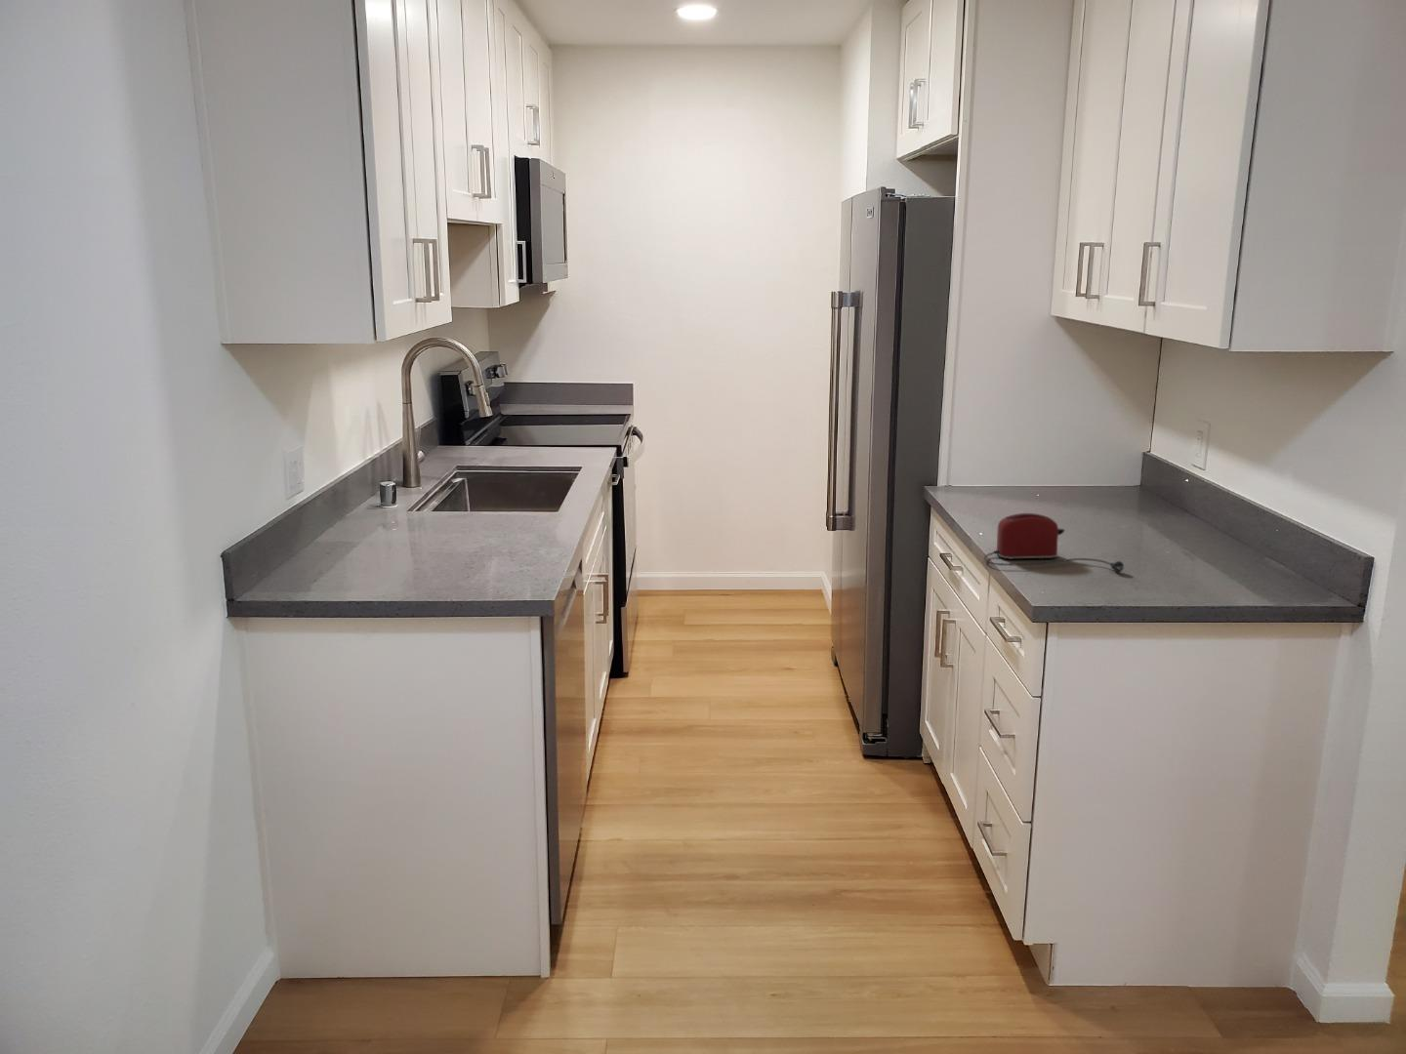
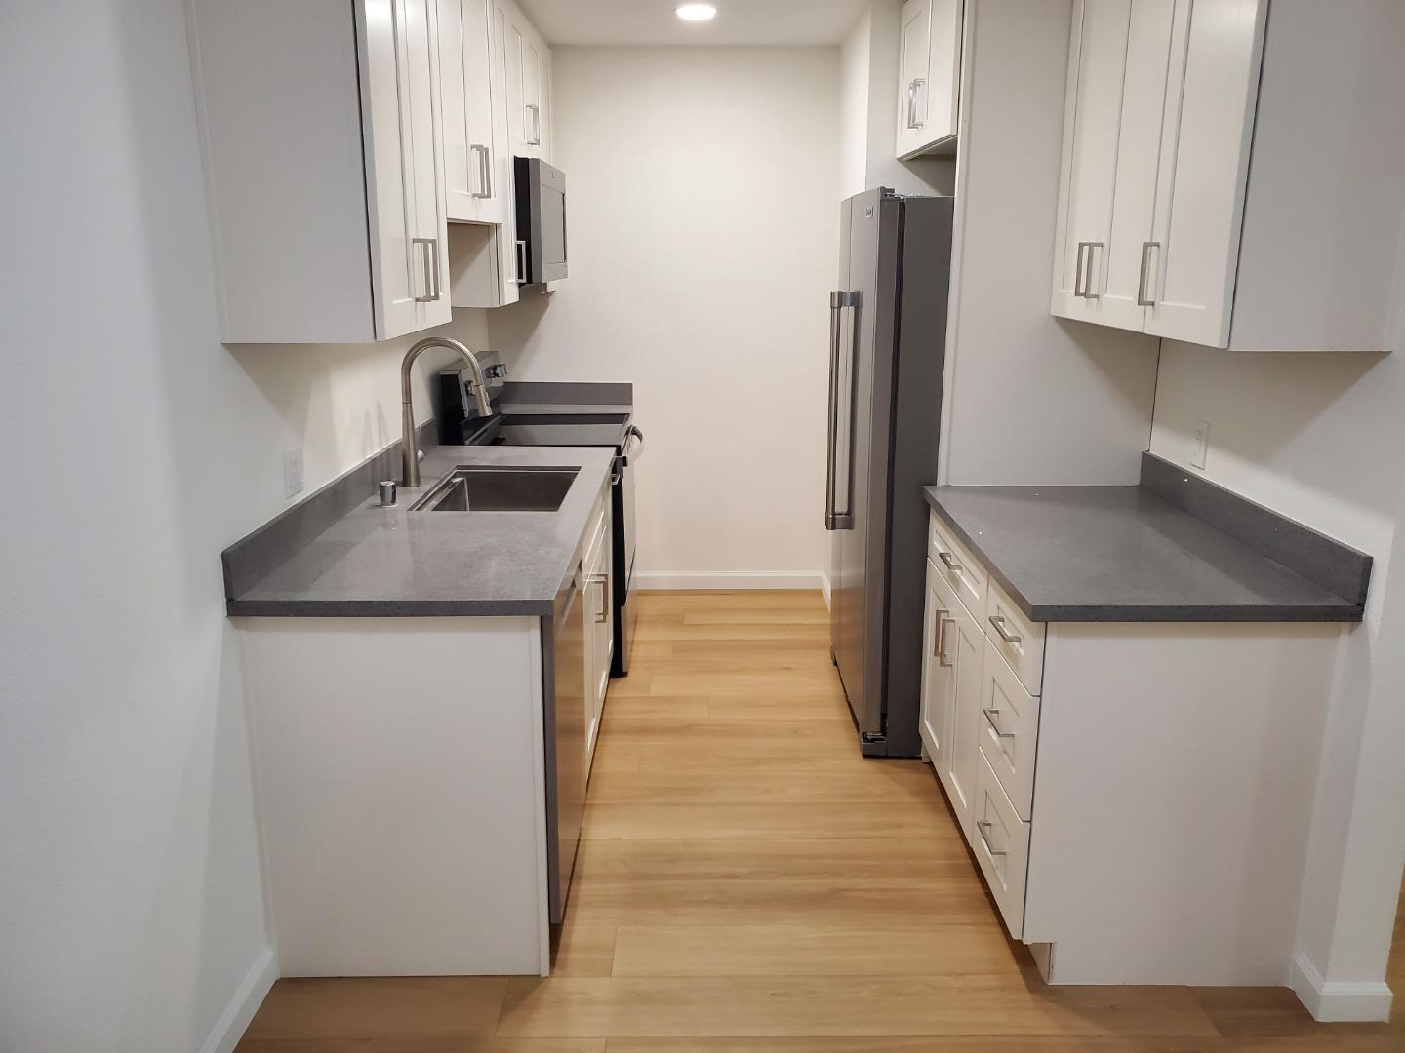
- toaster (1048, 540)
